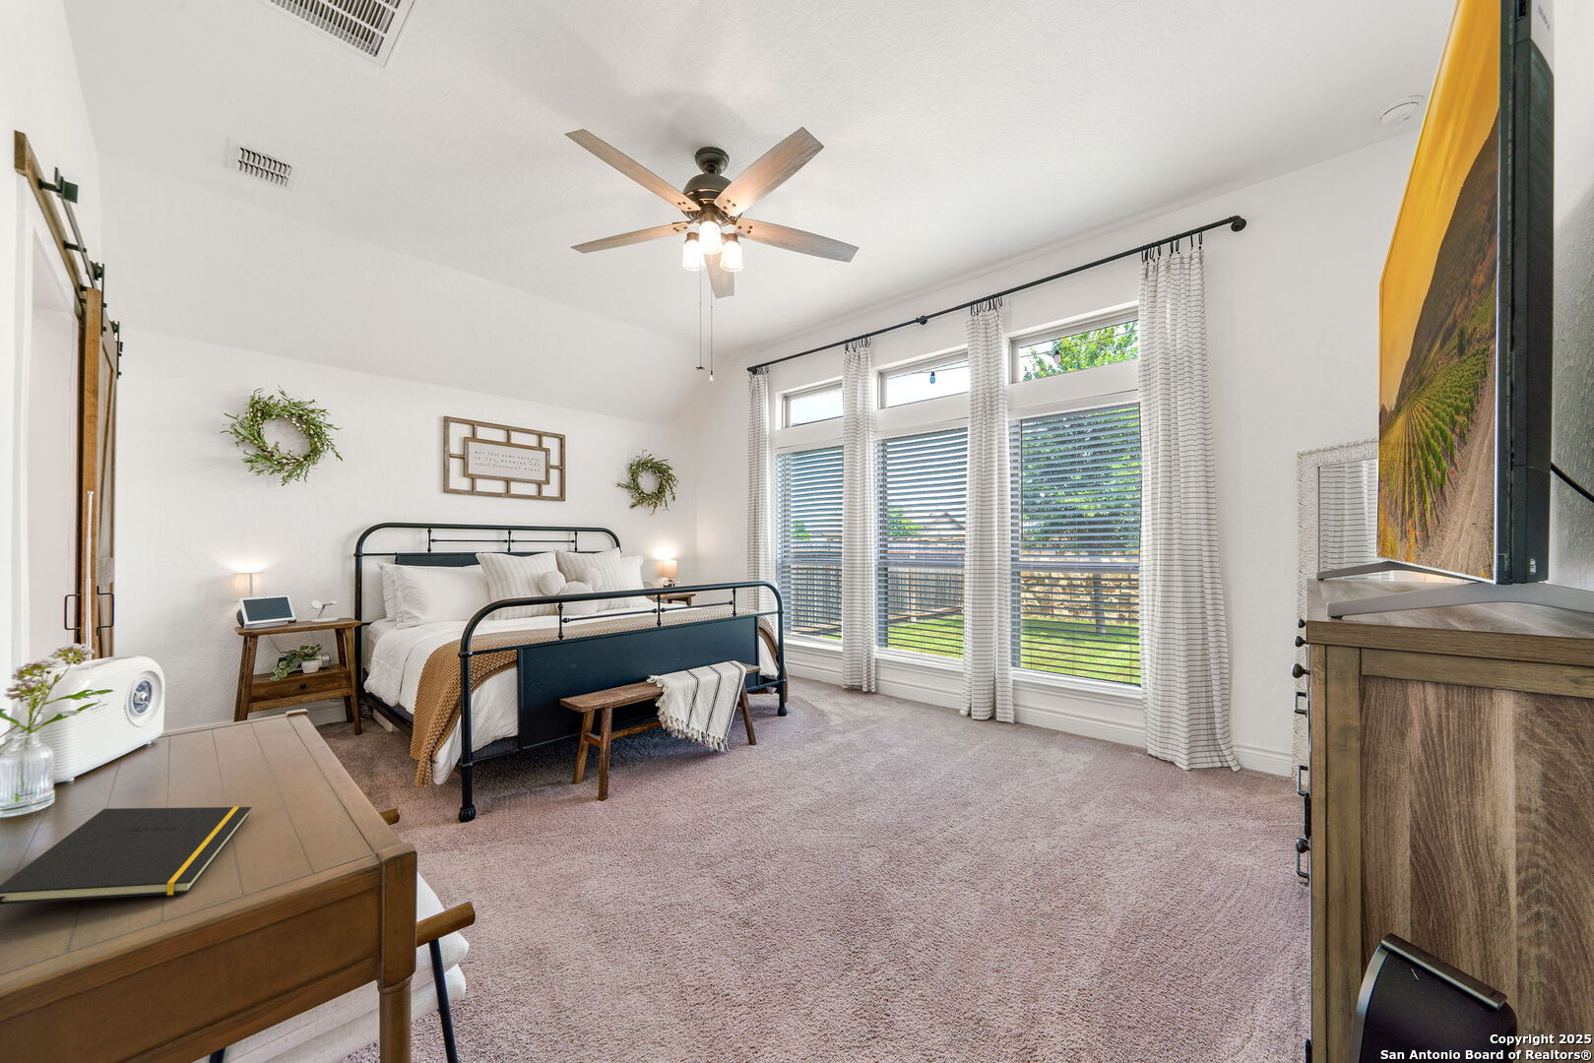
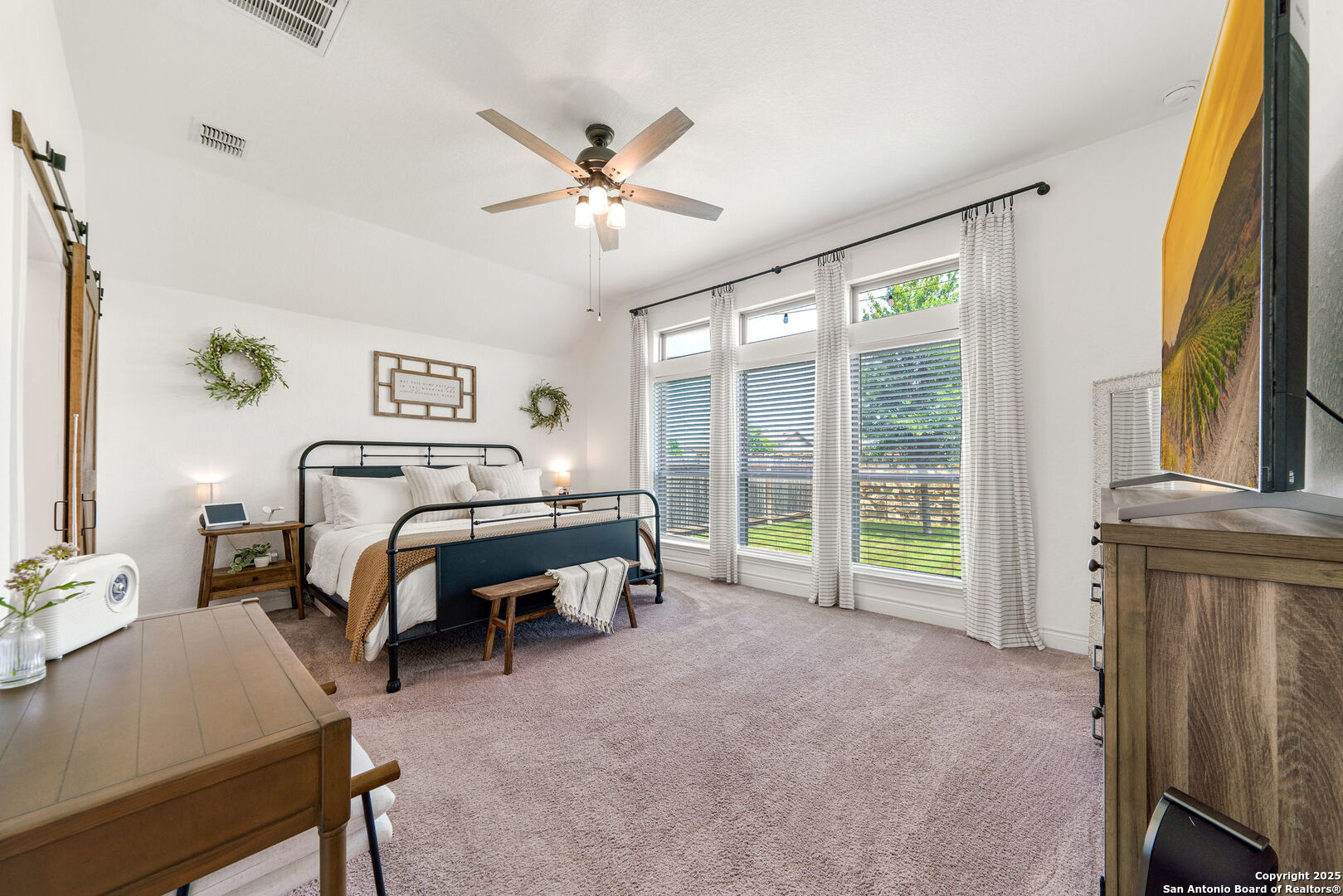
- notepad (141, 847)
